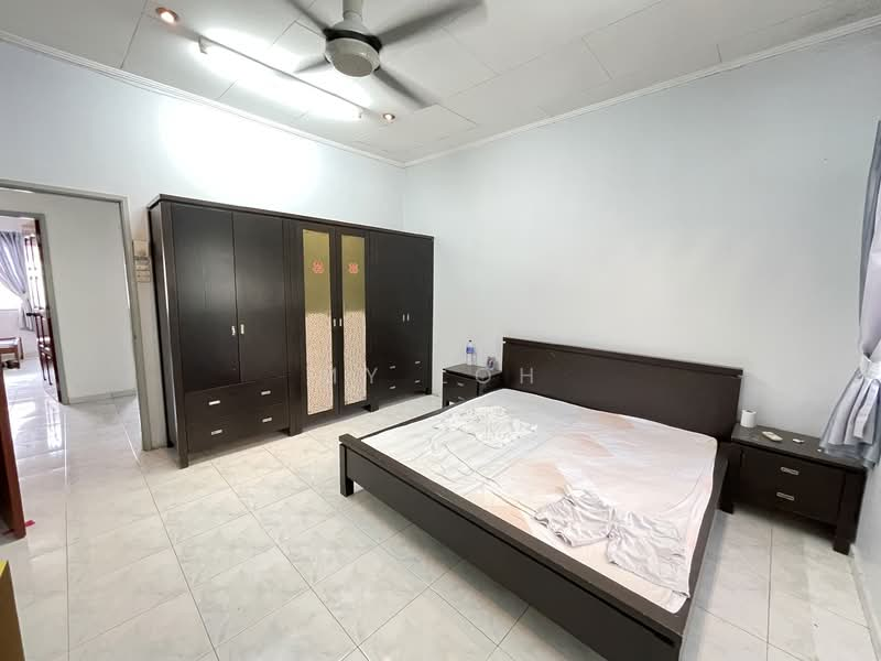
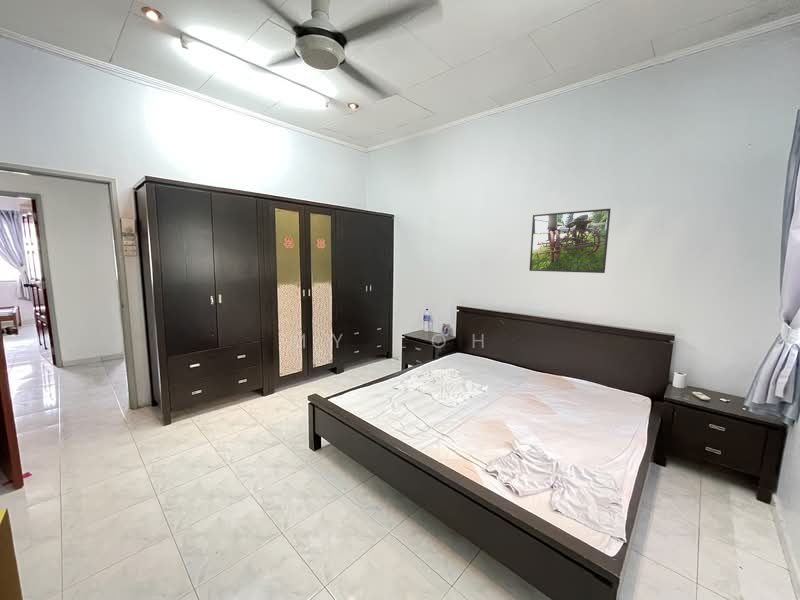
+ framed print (566, 242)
